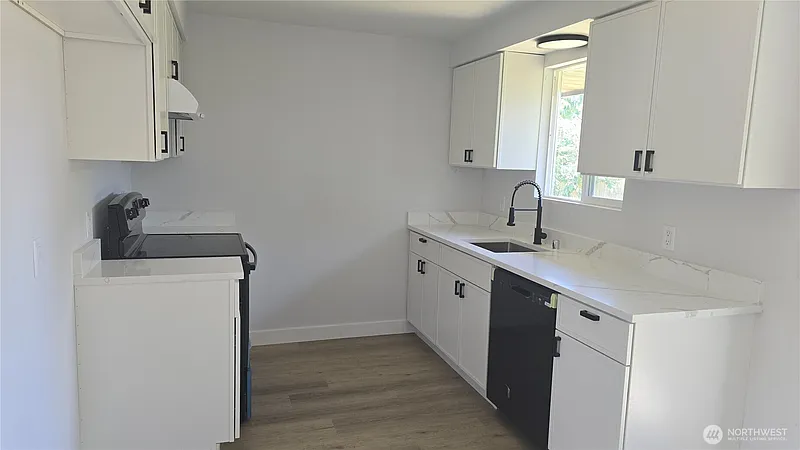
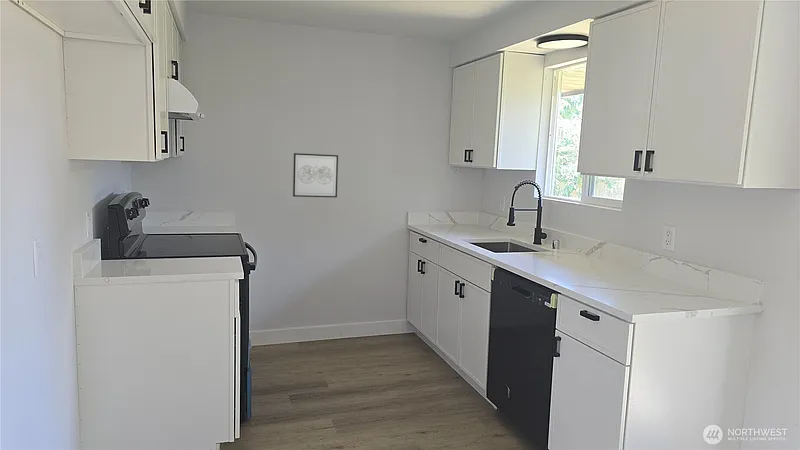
+ wall art (315, 175)
